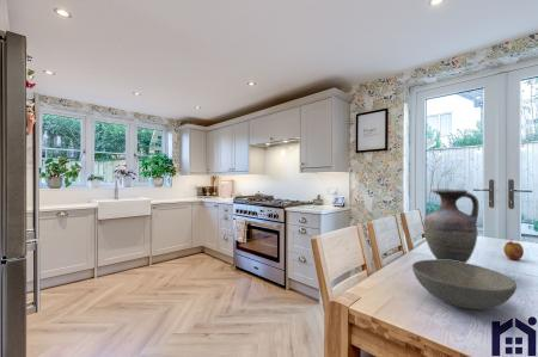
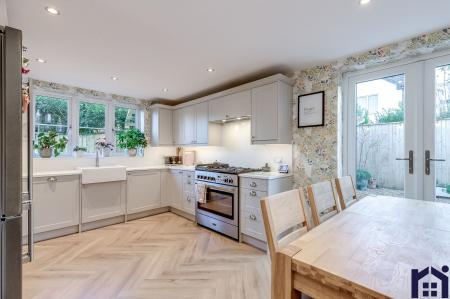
- apple (513, 248)
- vase (450, 228)
- bowl (459, 287)
